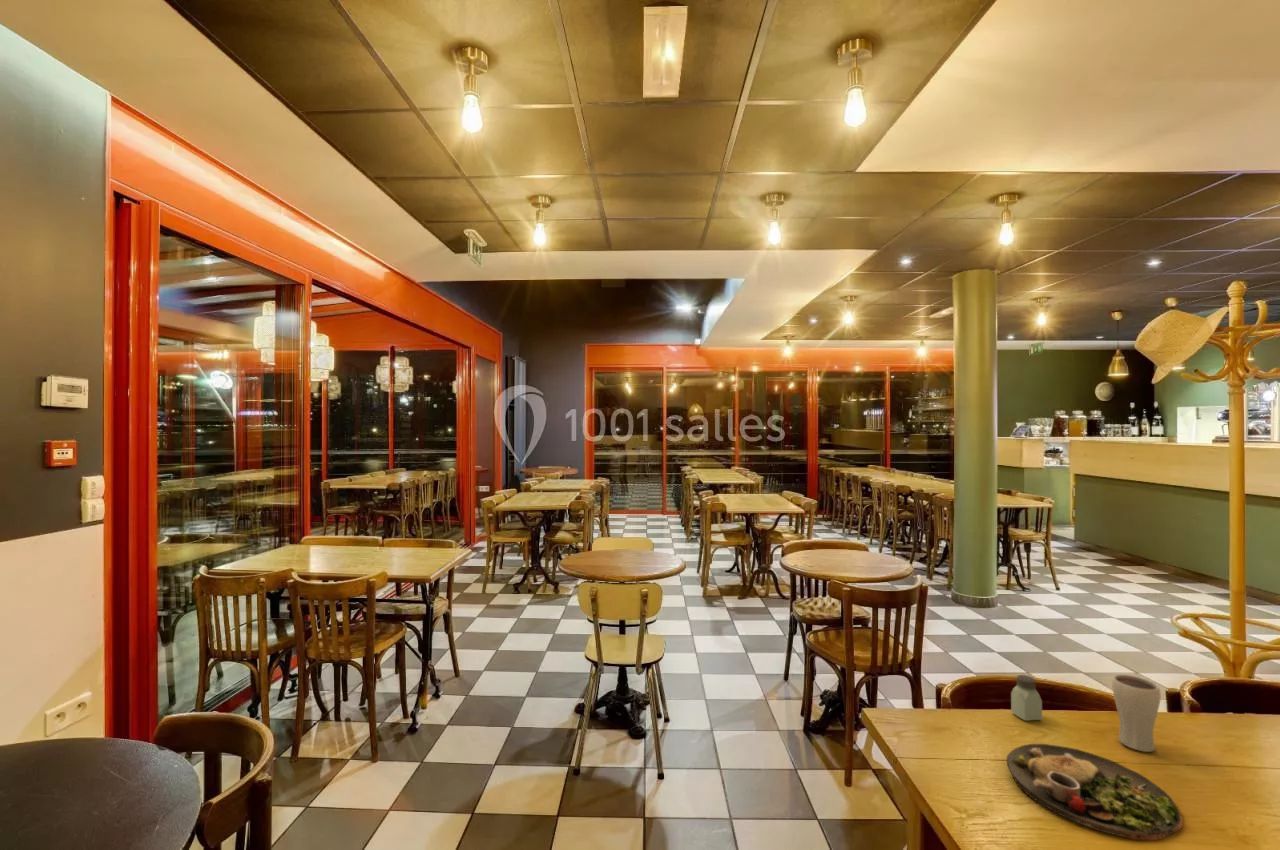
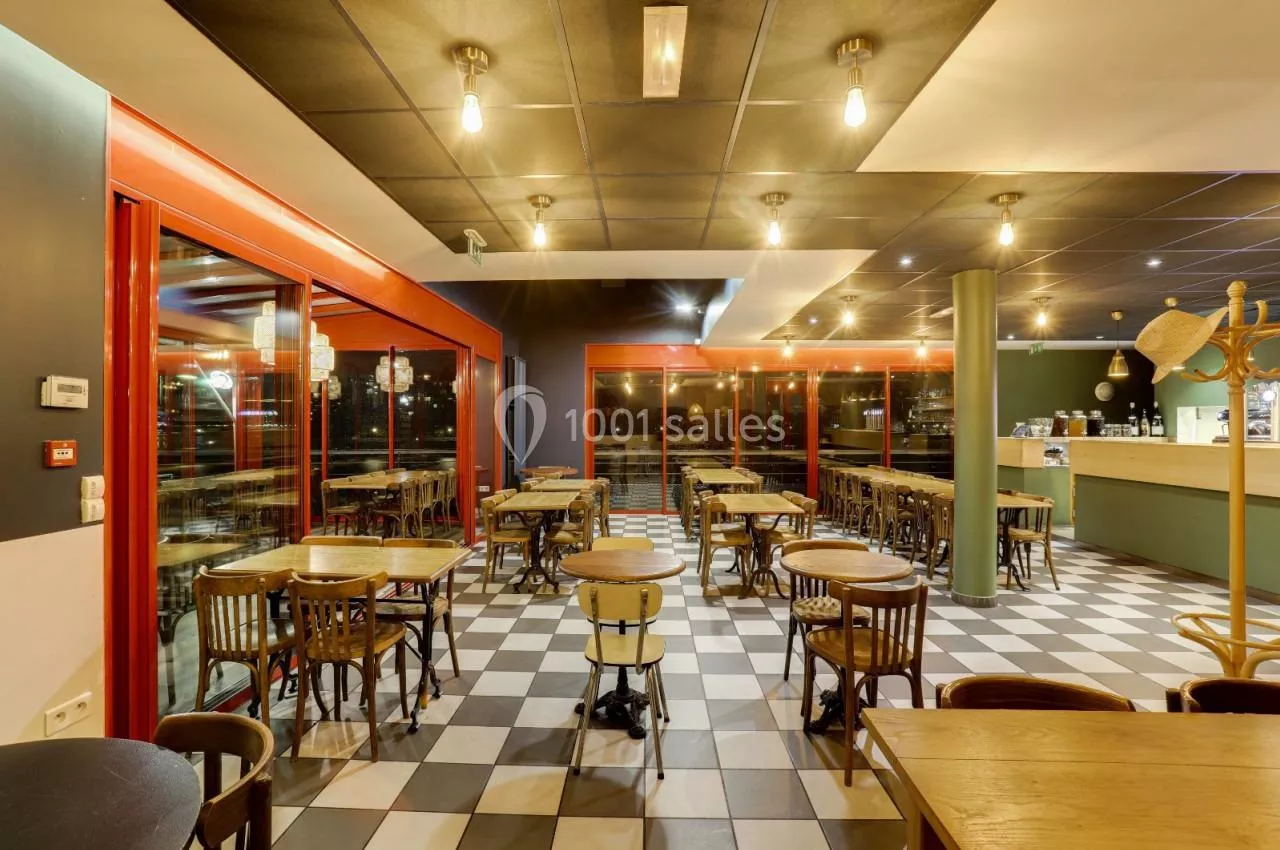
- saltshaker (1026, 697)
- drinking glass (1136, 713)
- dinner plate (1087, 775)
